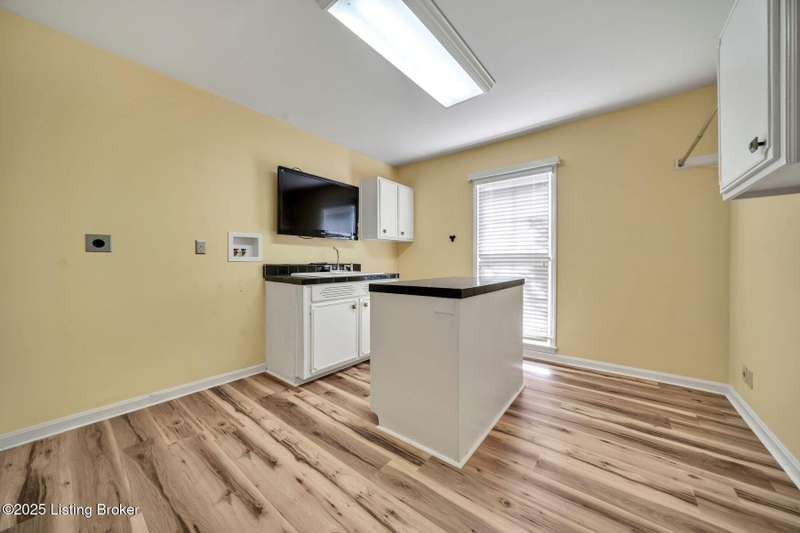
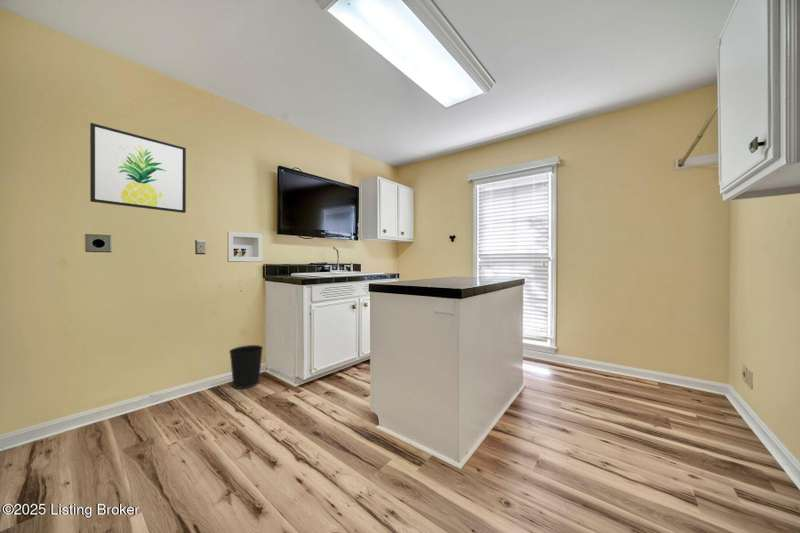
+ wastebasket (246, 366)
+ wall art (142, 172)
